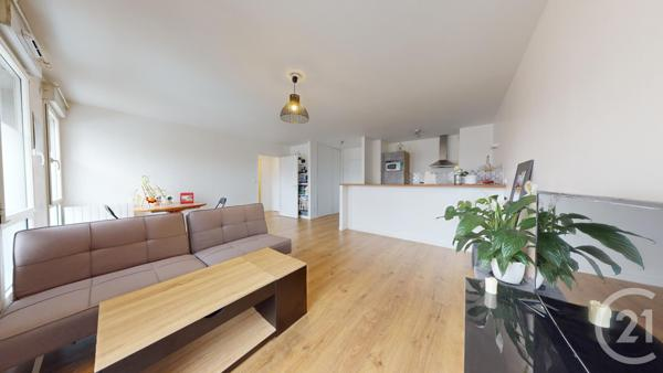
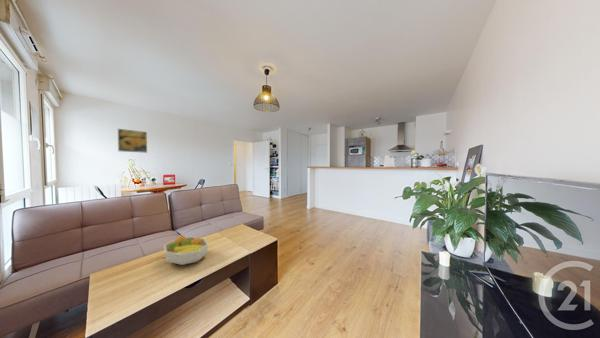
+ fruit bowl (186, 248)
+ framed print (133, 141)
